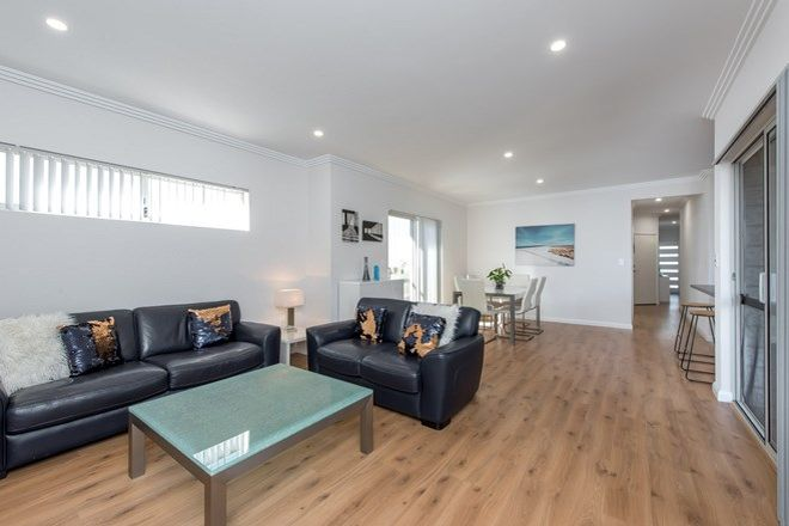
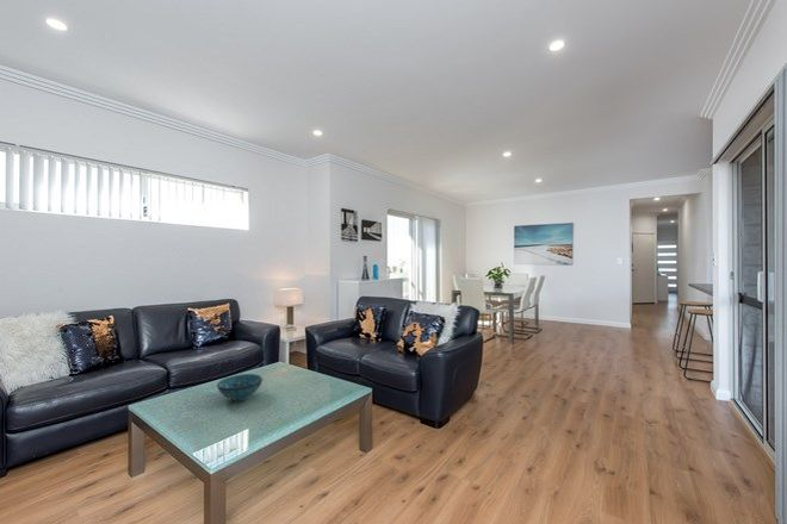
+ decorative bowl (240, 388)
